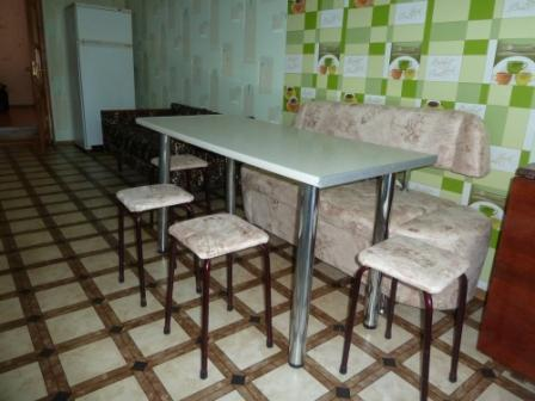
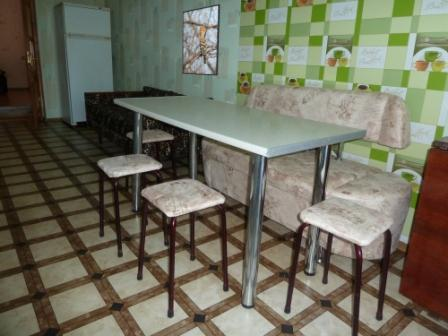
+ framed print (199, 42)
